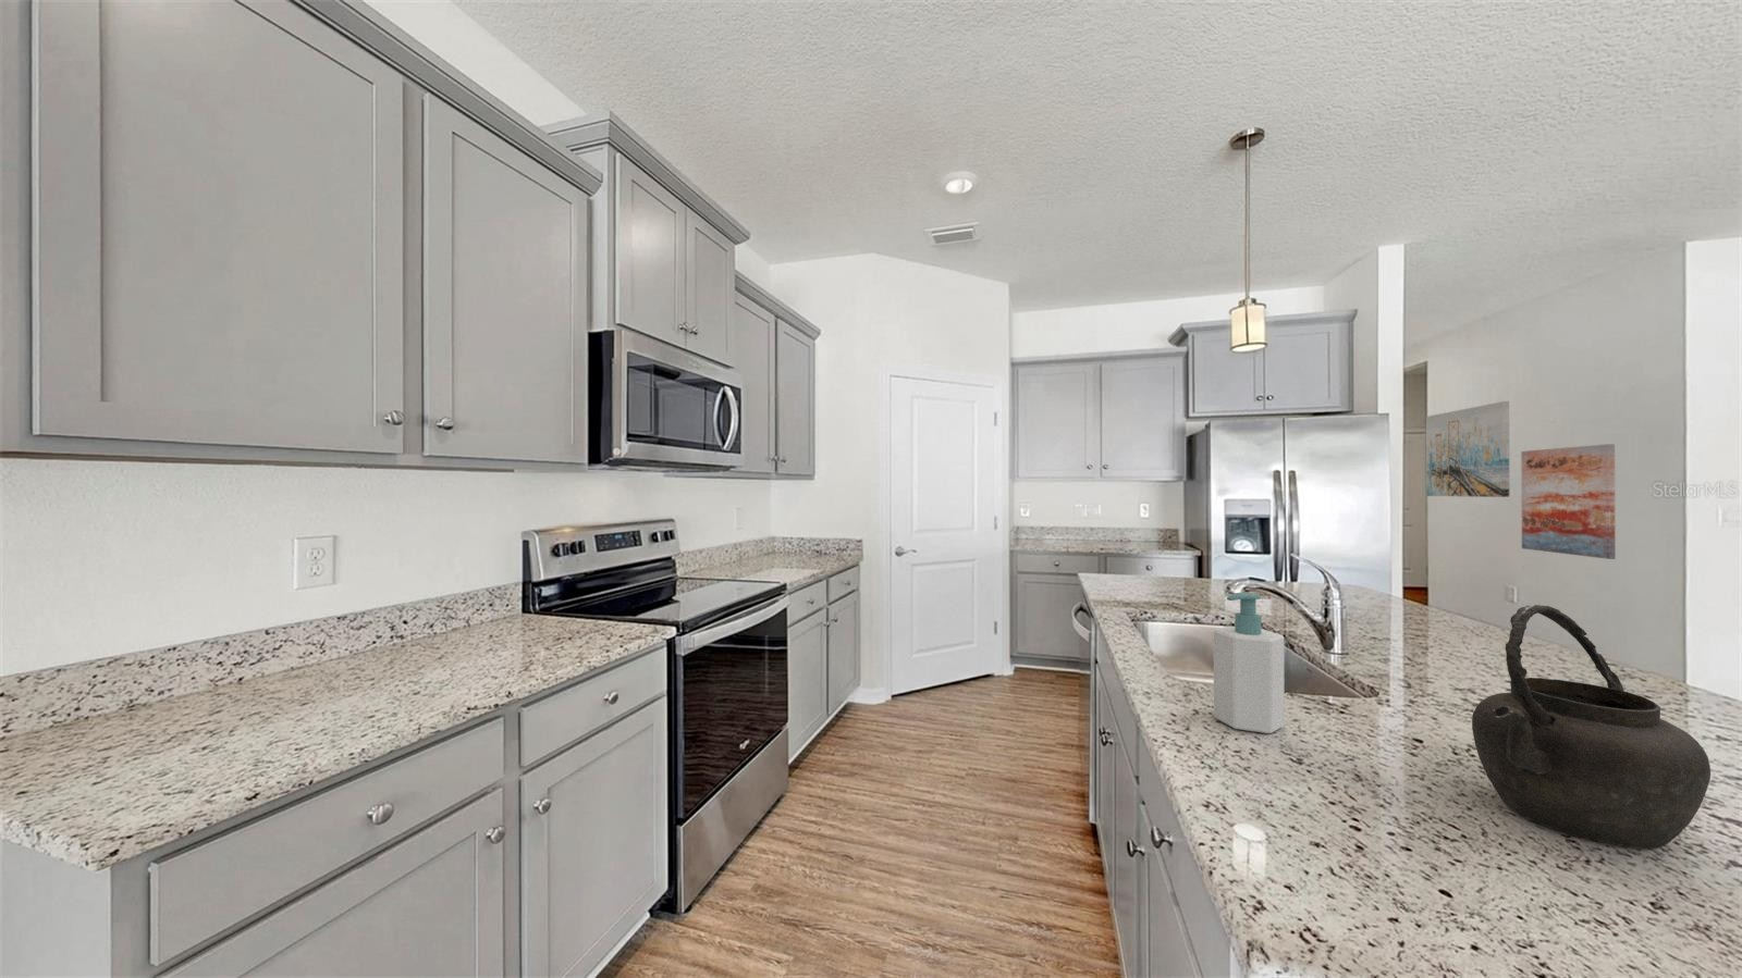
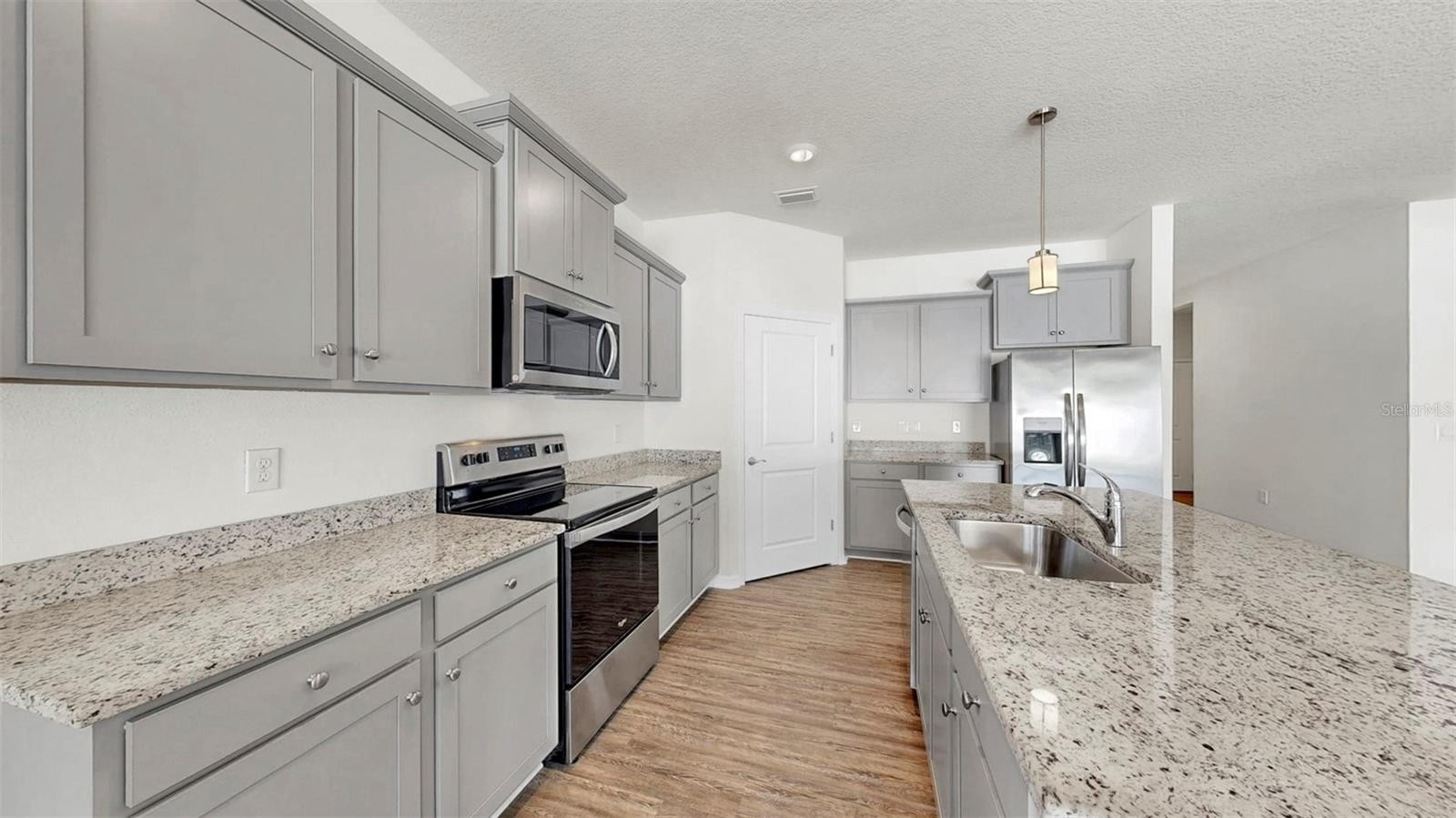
- wall art (1564, 501)
- soap bottle (1248, 658)
- wall art (1463, 453)
- kettle (1558, 715)
